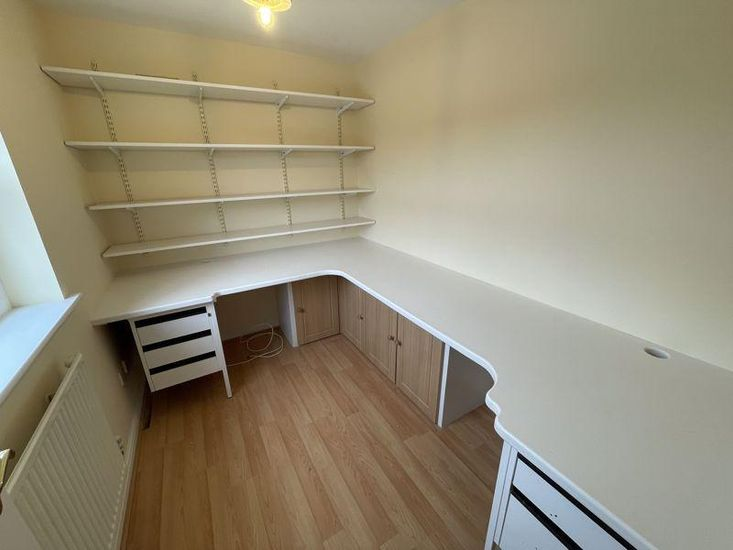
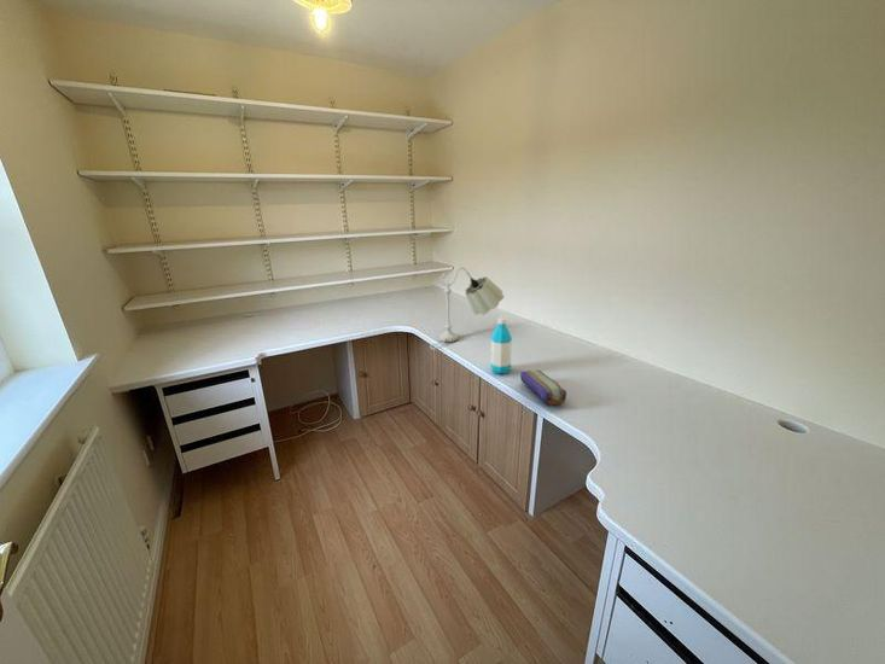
+ water bottle (501, 345)
+ pencil case (541, 385)
+ table lamp (468, 301)
